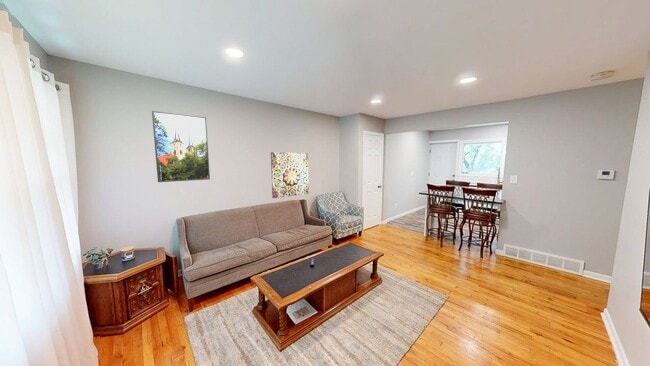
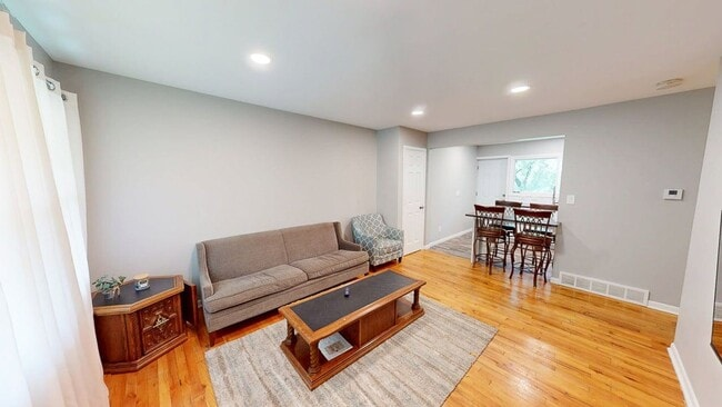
- wall art (291, 174)
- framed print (183, 148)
